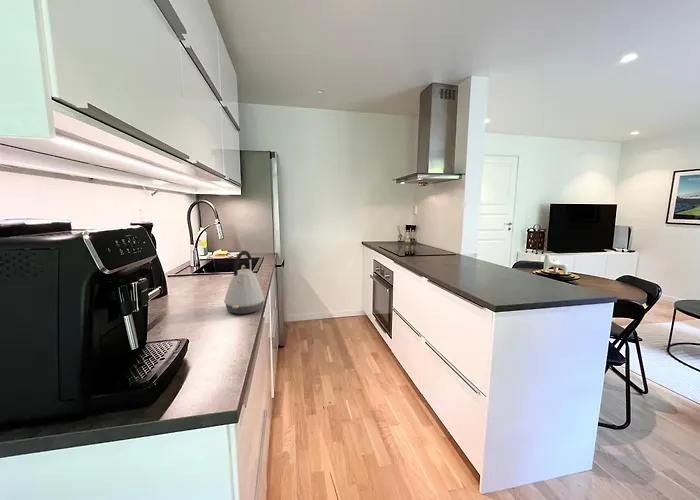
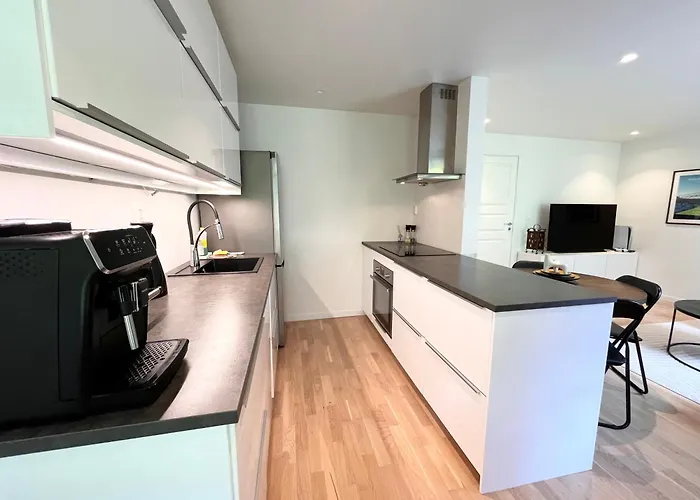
- kettle (244, 280)
